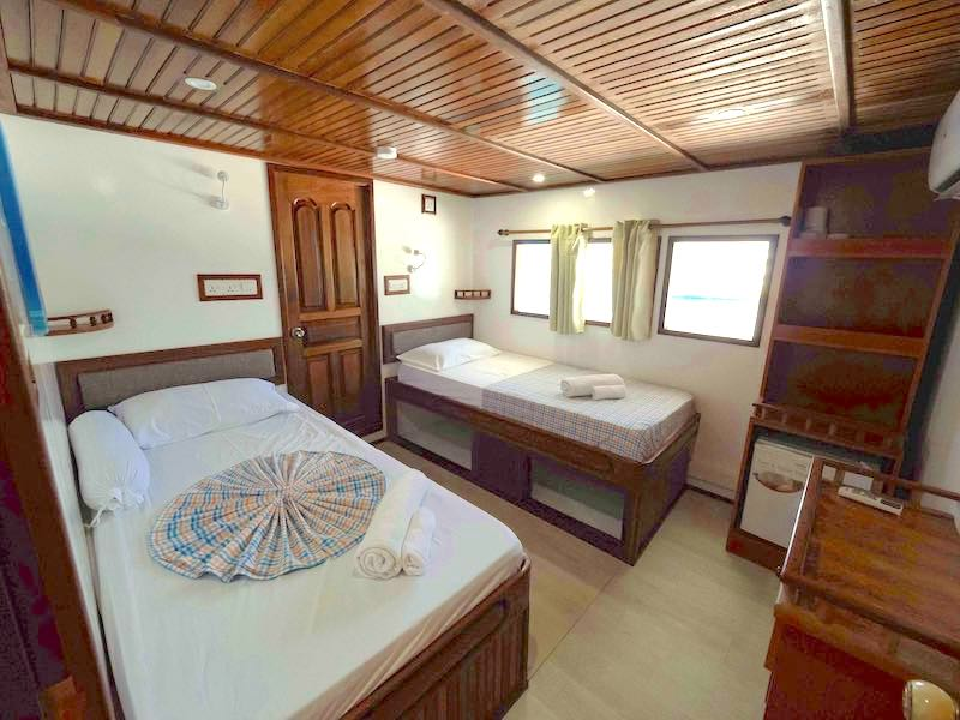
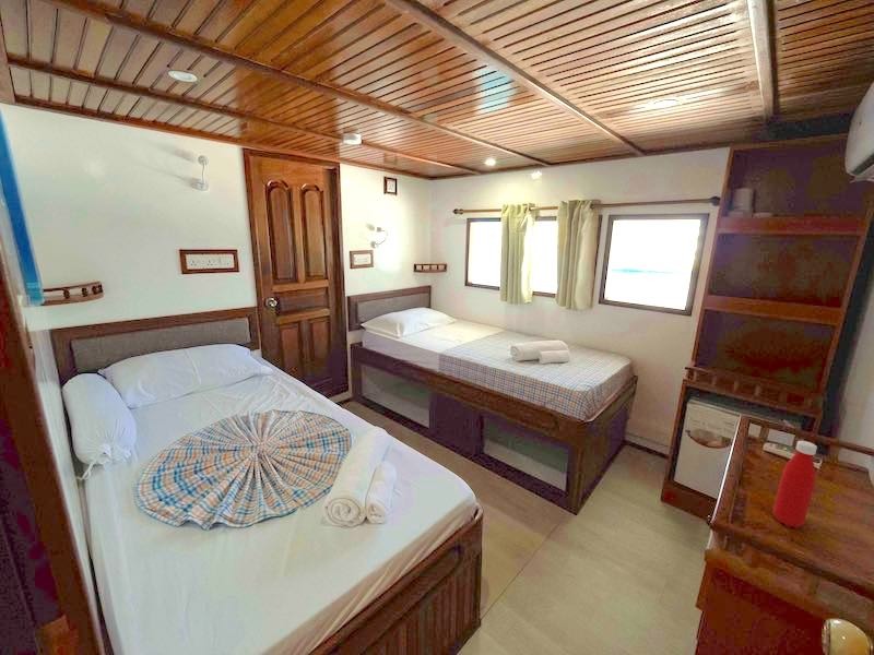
+ bottle (796, 483)
